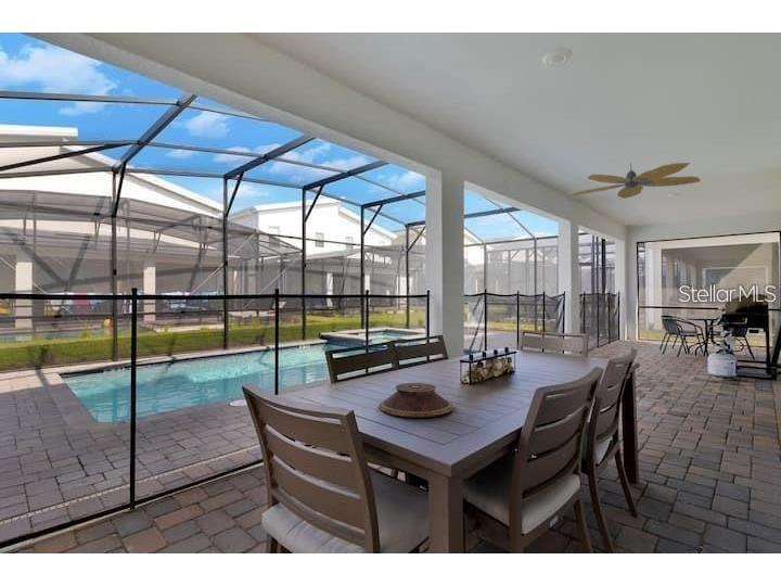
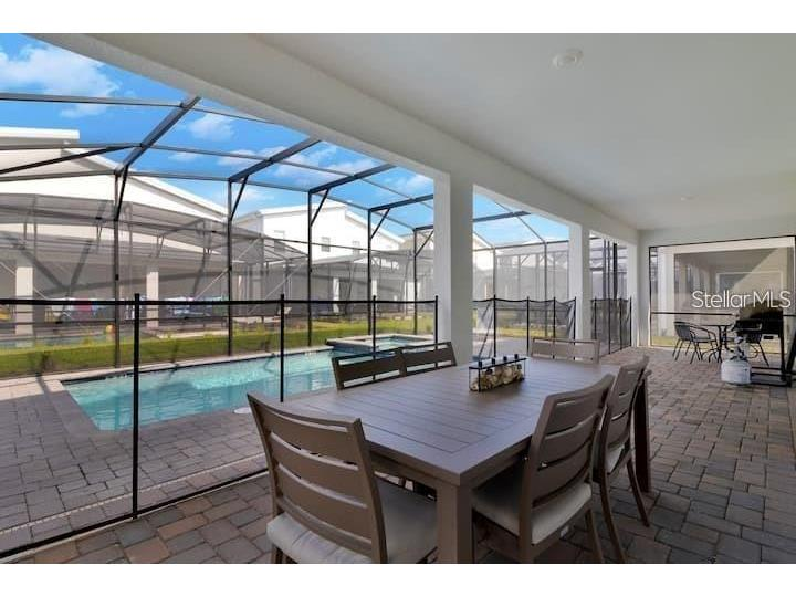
- plate (415, 396)
- ceiling fan (628, 176)
